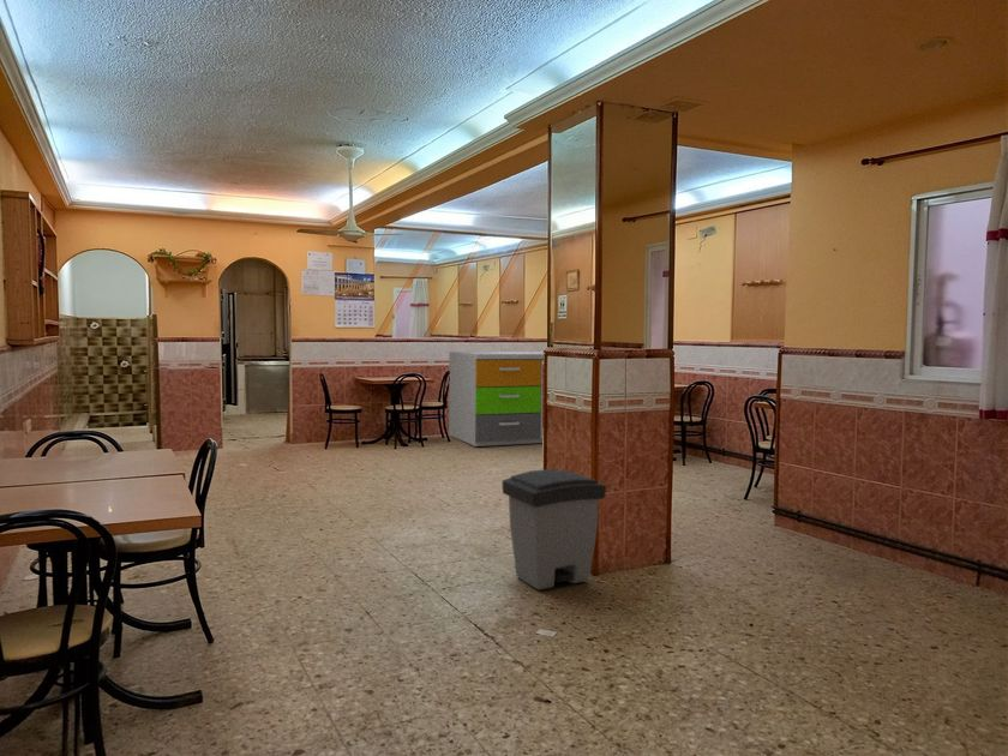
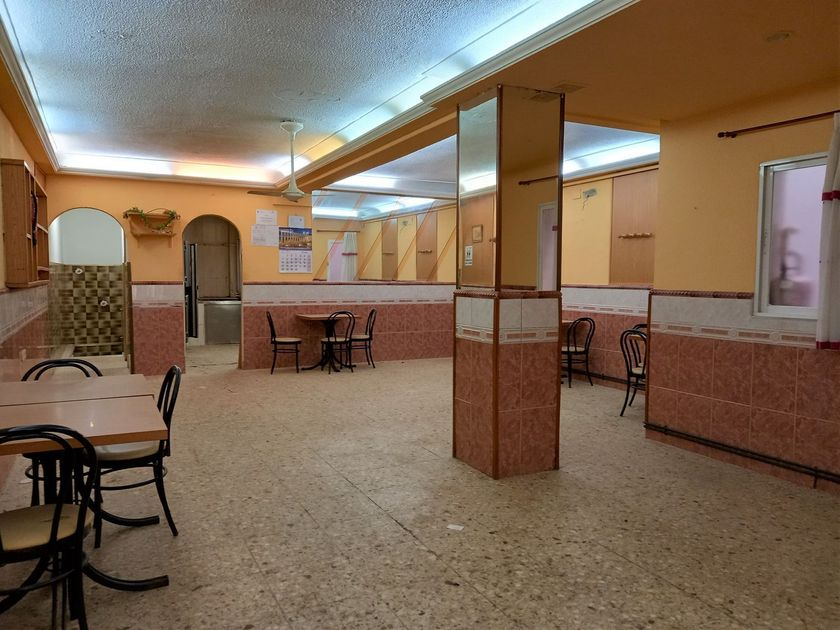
- storage cabinet (523, 395)
- trash can (551, 527)
